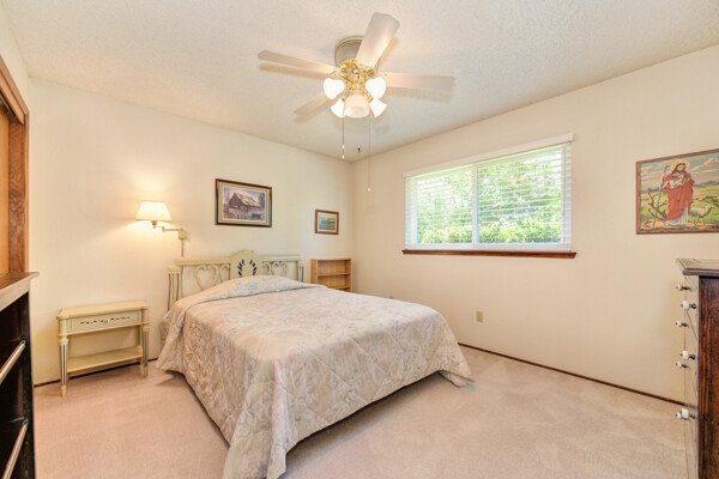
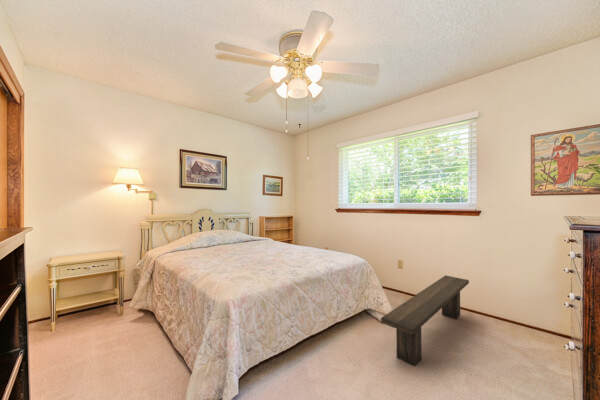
+ bench (433, 314)
